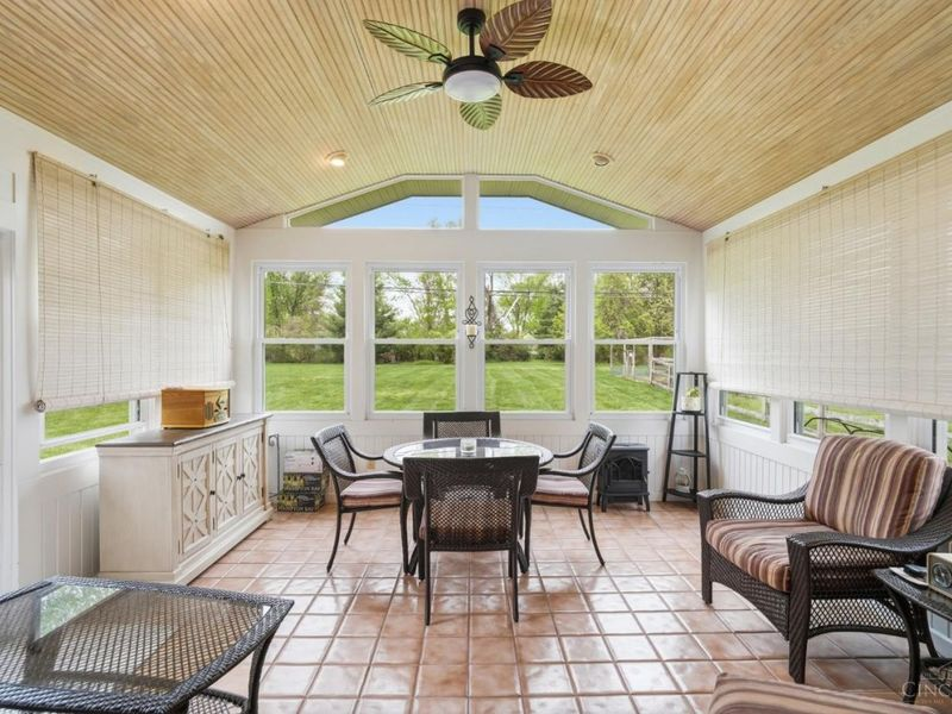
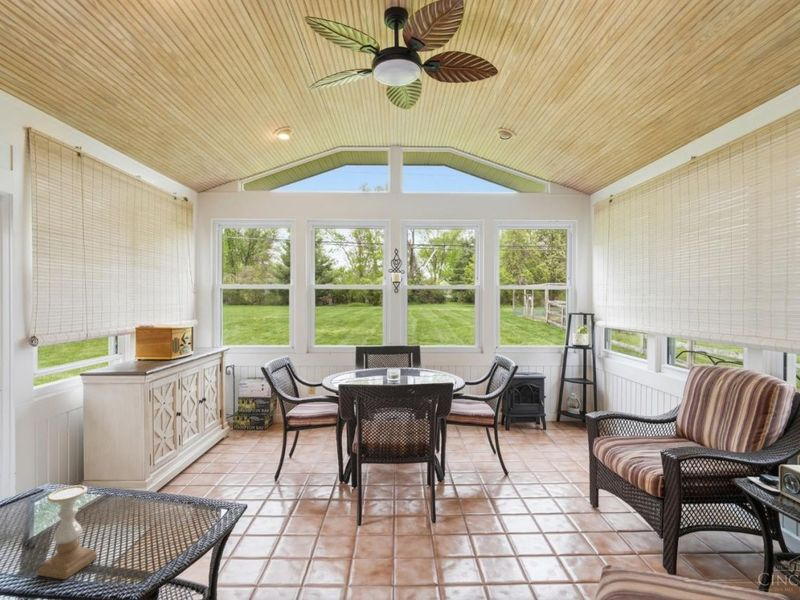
+ candle holder (68, 529)
